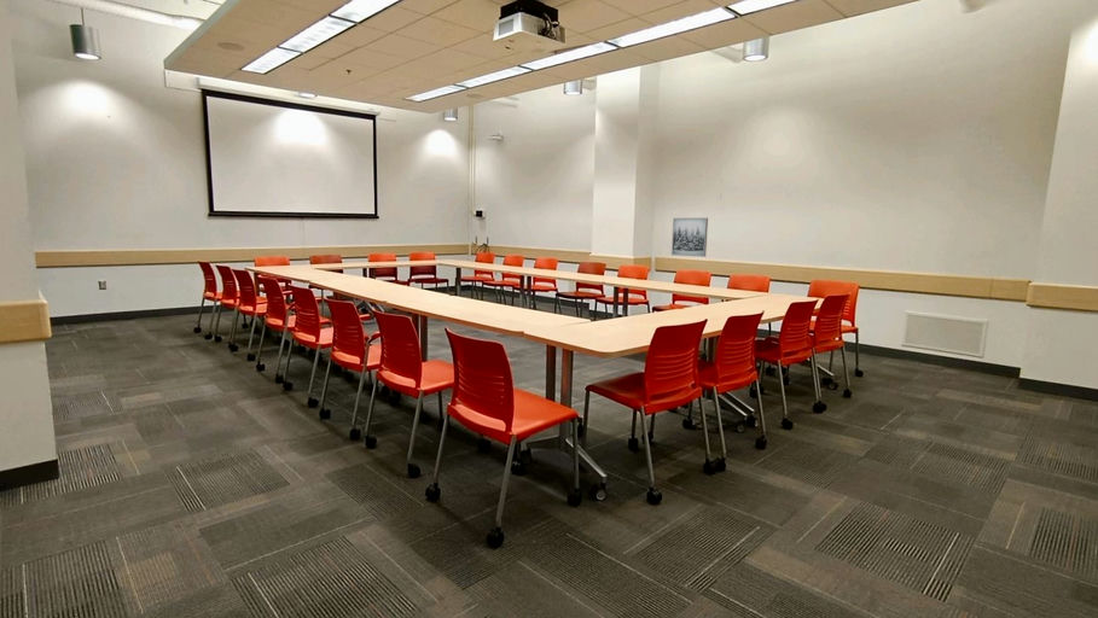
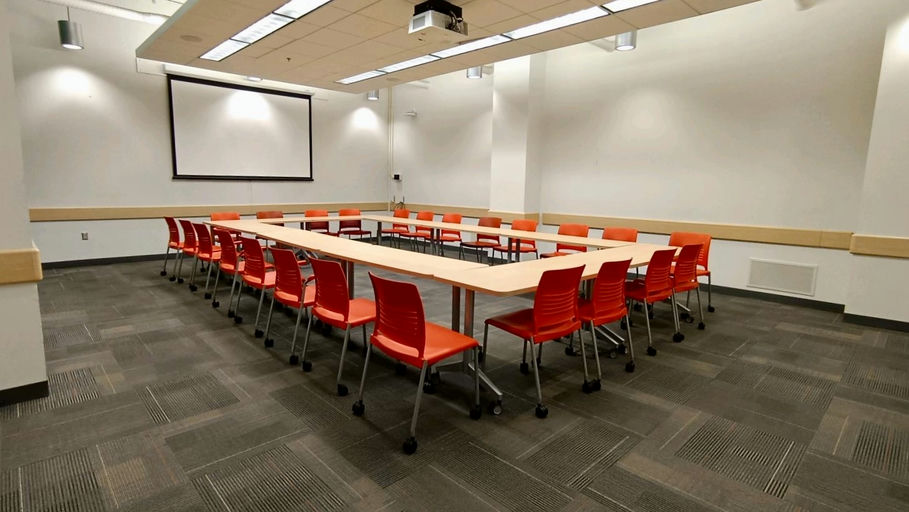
- wall art (689, 237)
